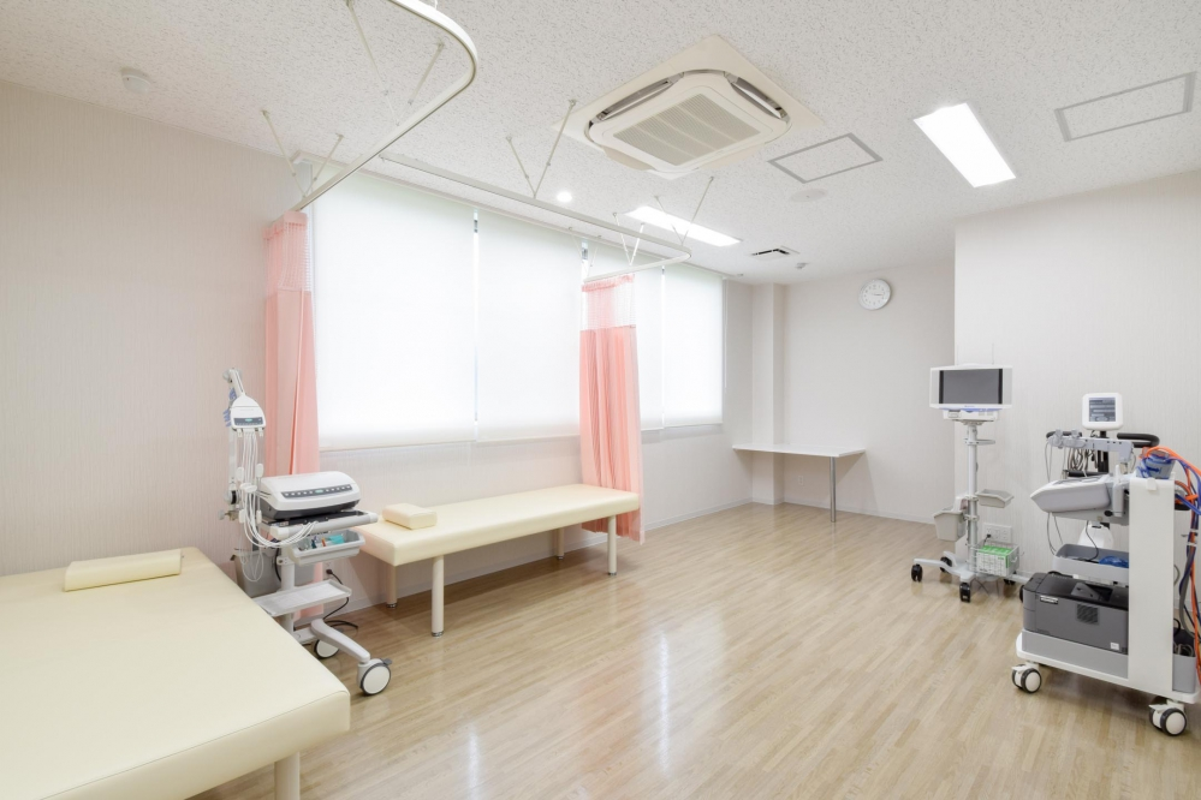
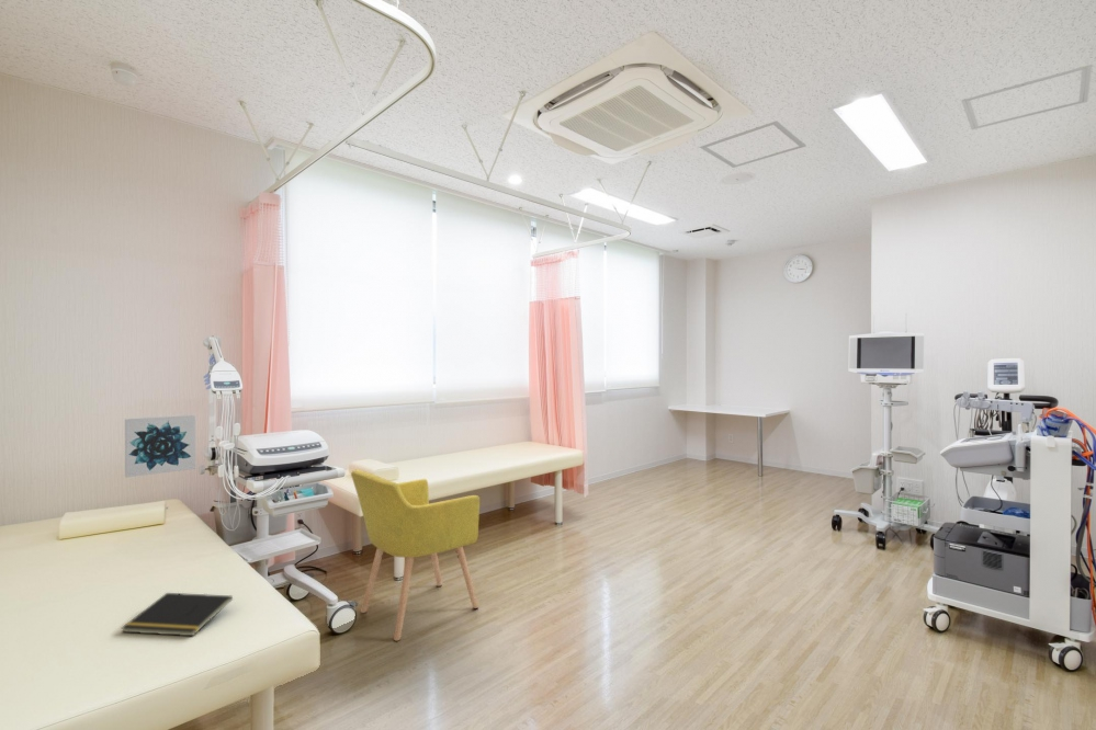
+ wall art (161, 444)
+ notepad (179, 613)
+ chair (414, 539)
